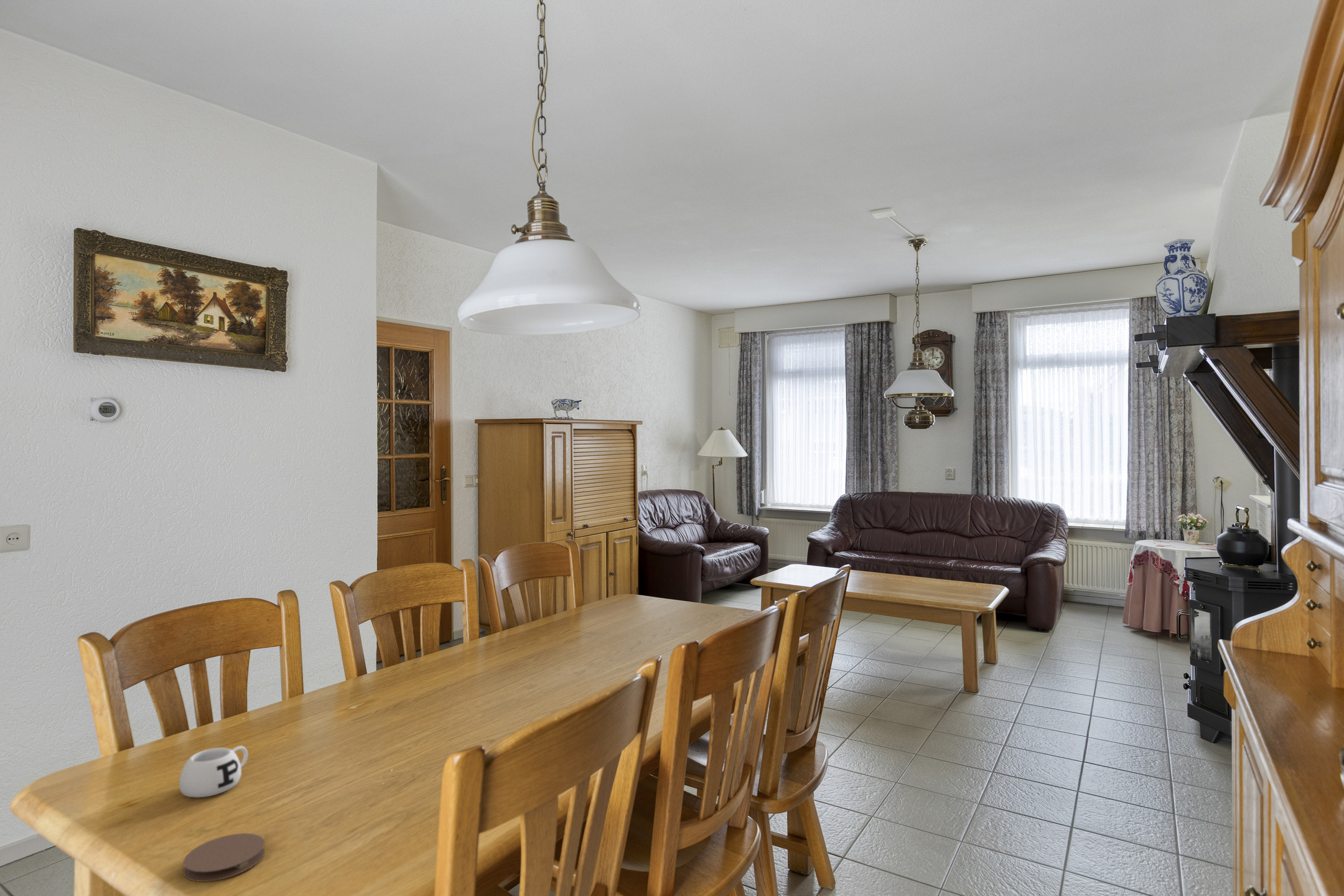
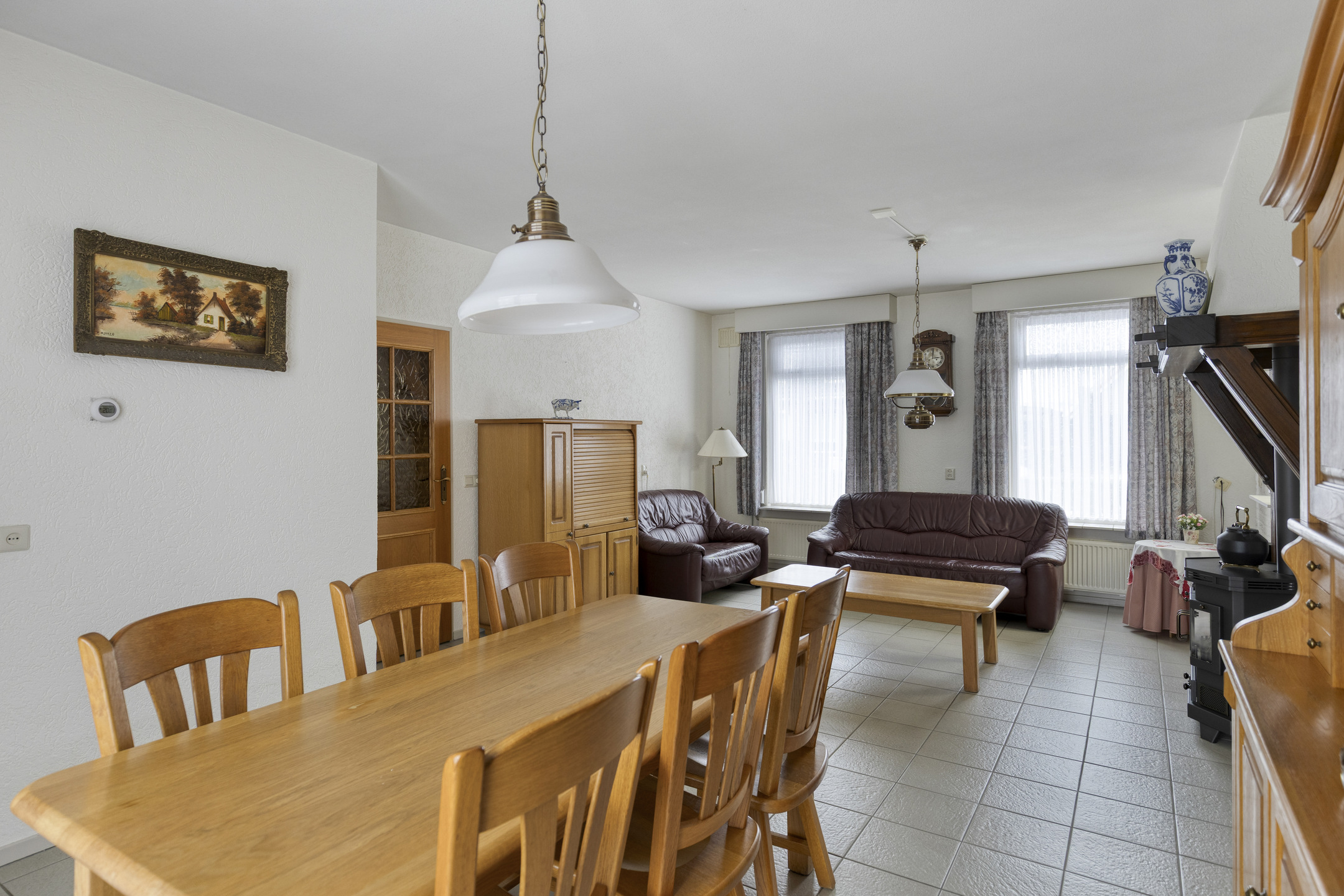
- coaster (225, 856)
- mug (218, 768)
